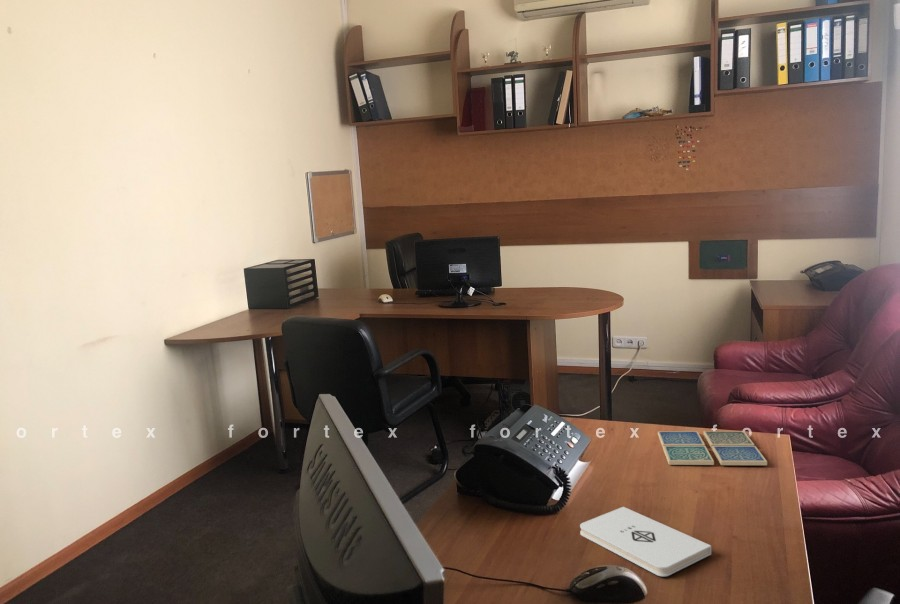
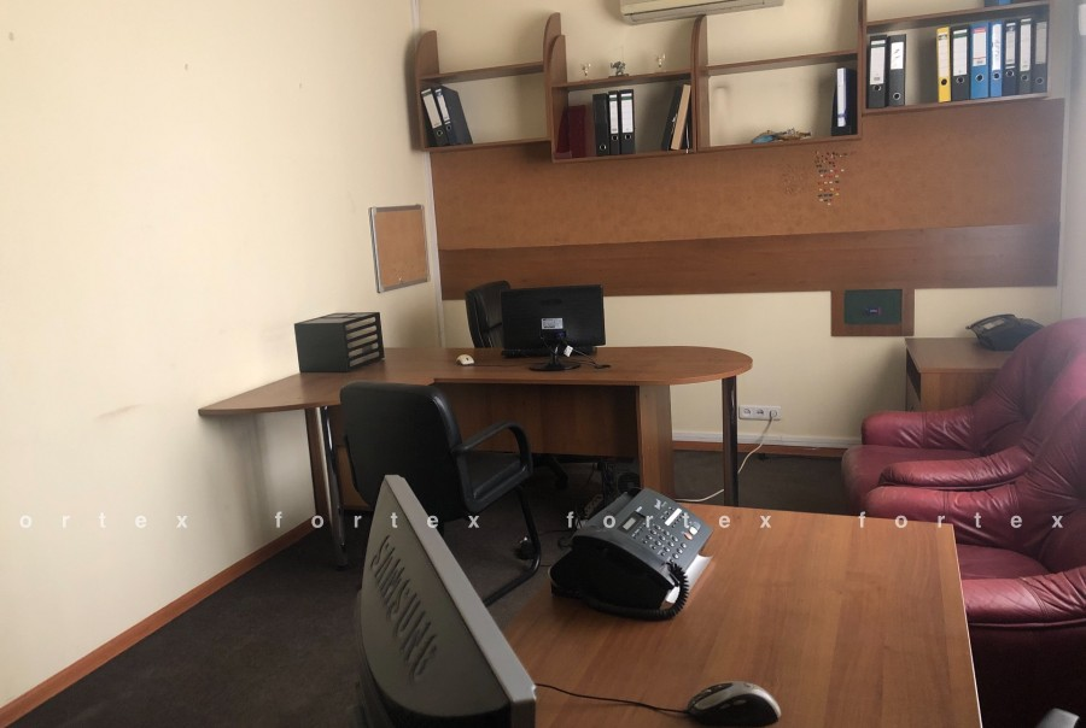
- drink coaster (710, 446)
- notepad (641, 539)
